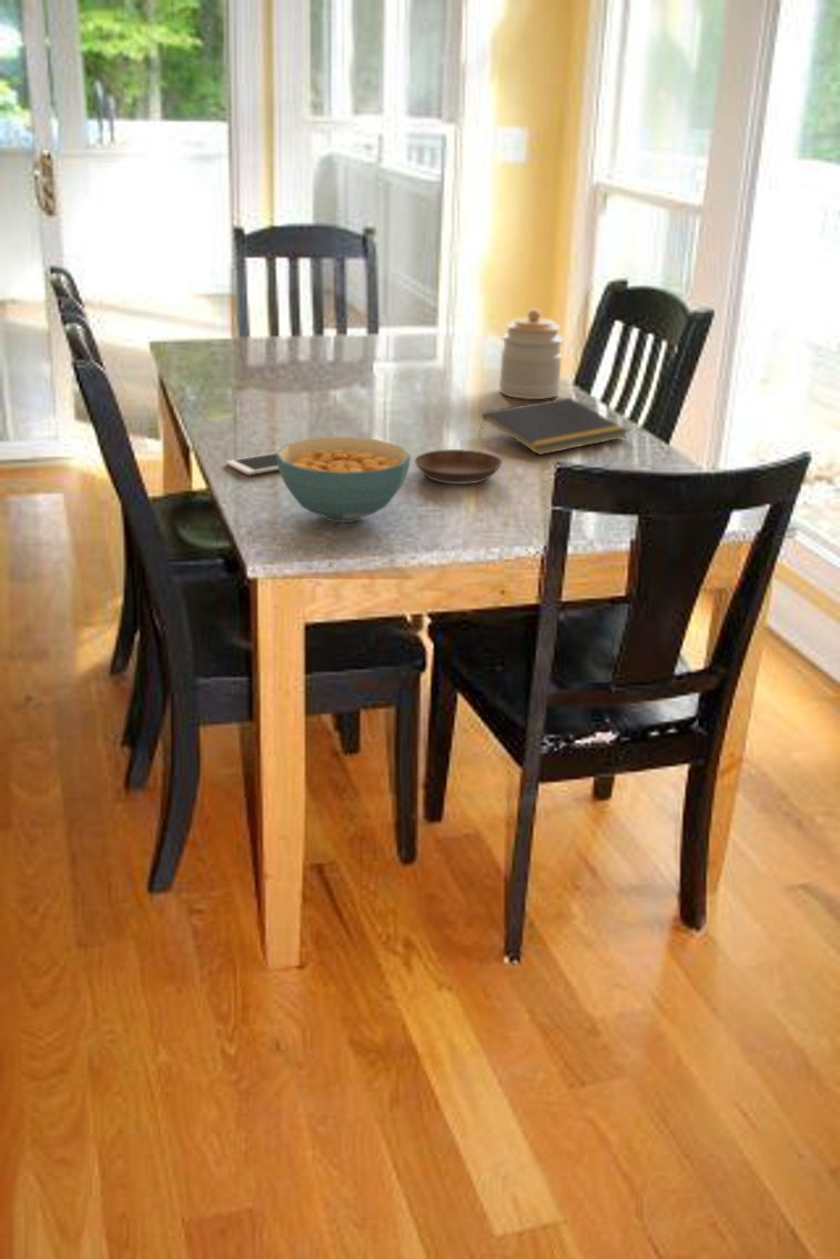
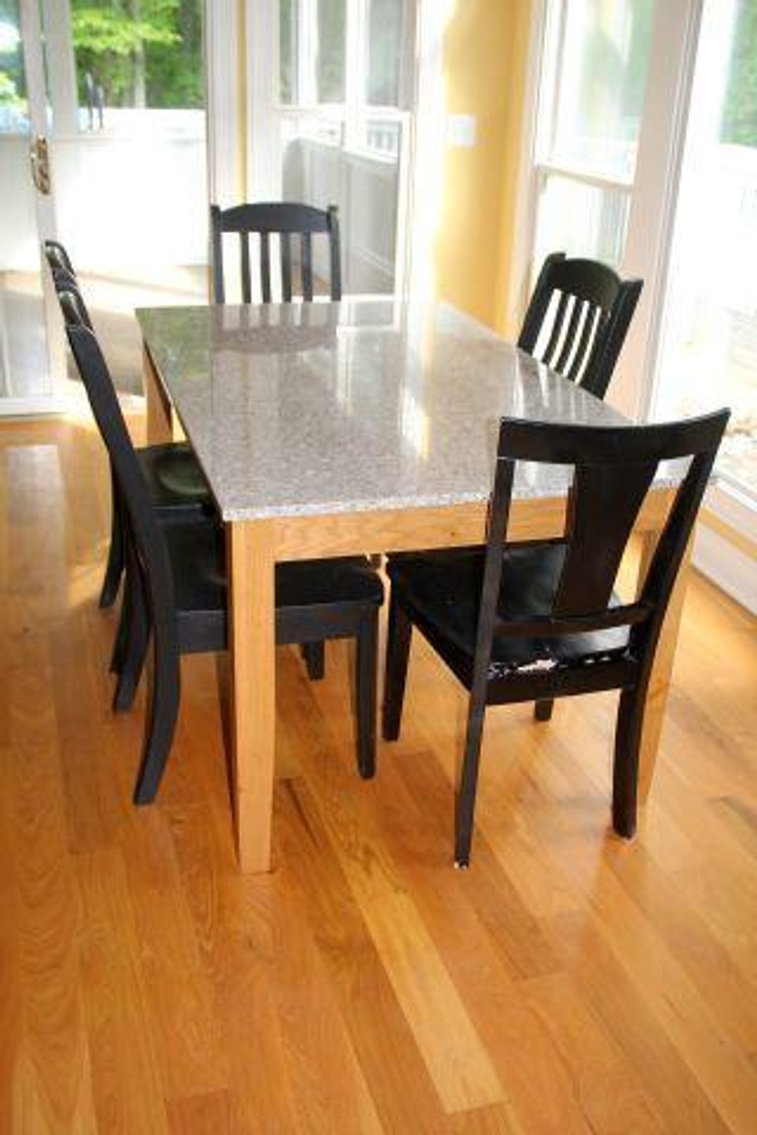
- saucer (457, 468)
- jar (532, 352)
- cell phone (276, 460)
- cereal bowl (343, 485)
- notepad (555, 424)
